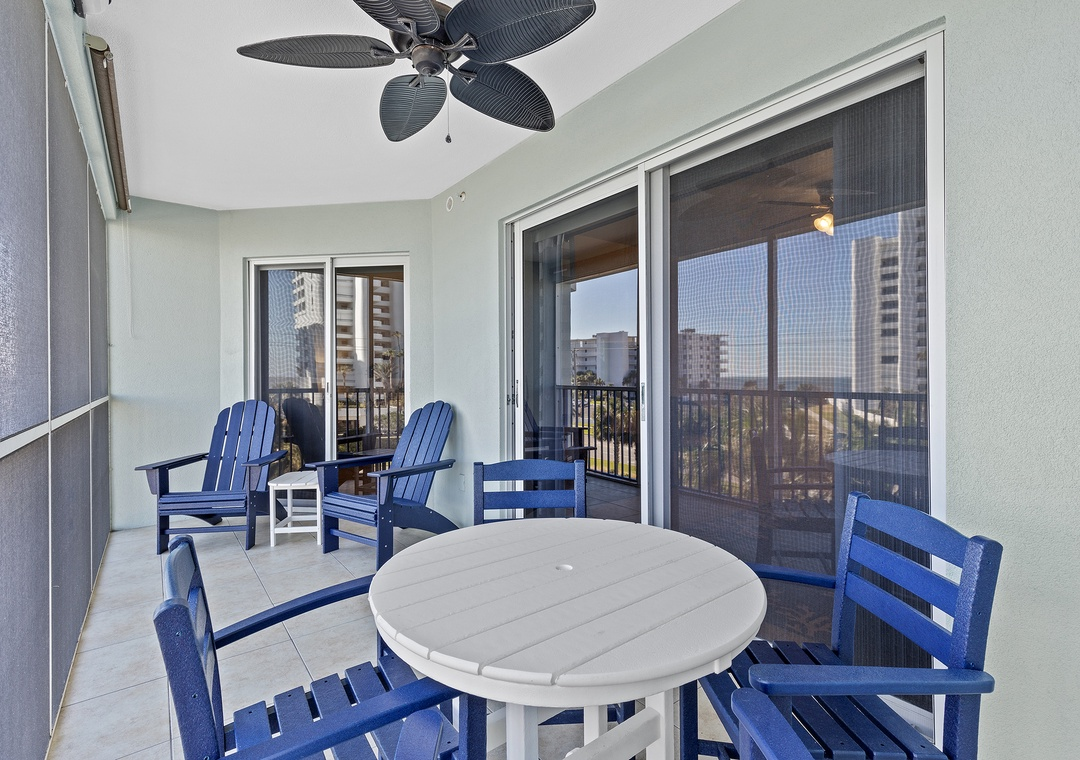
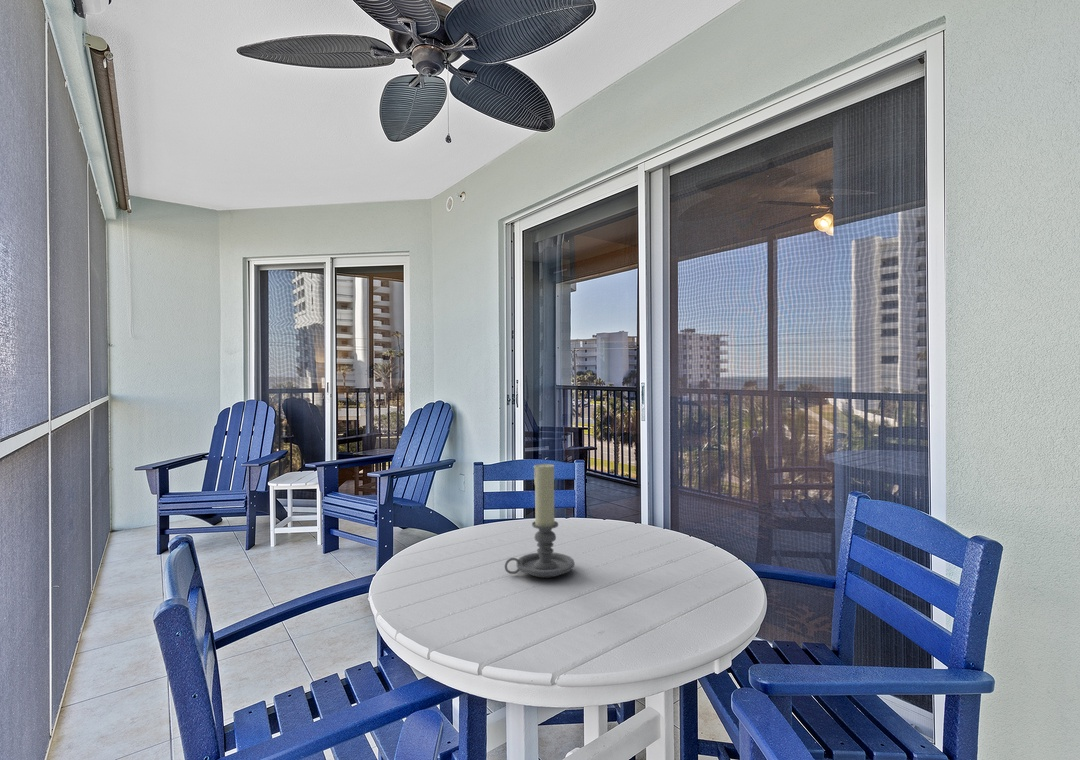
+ candle holder (539, 517)
